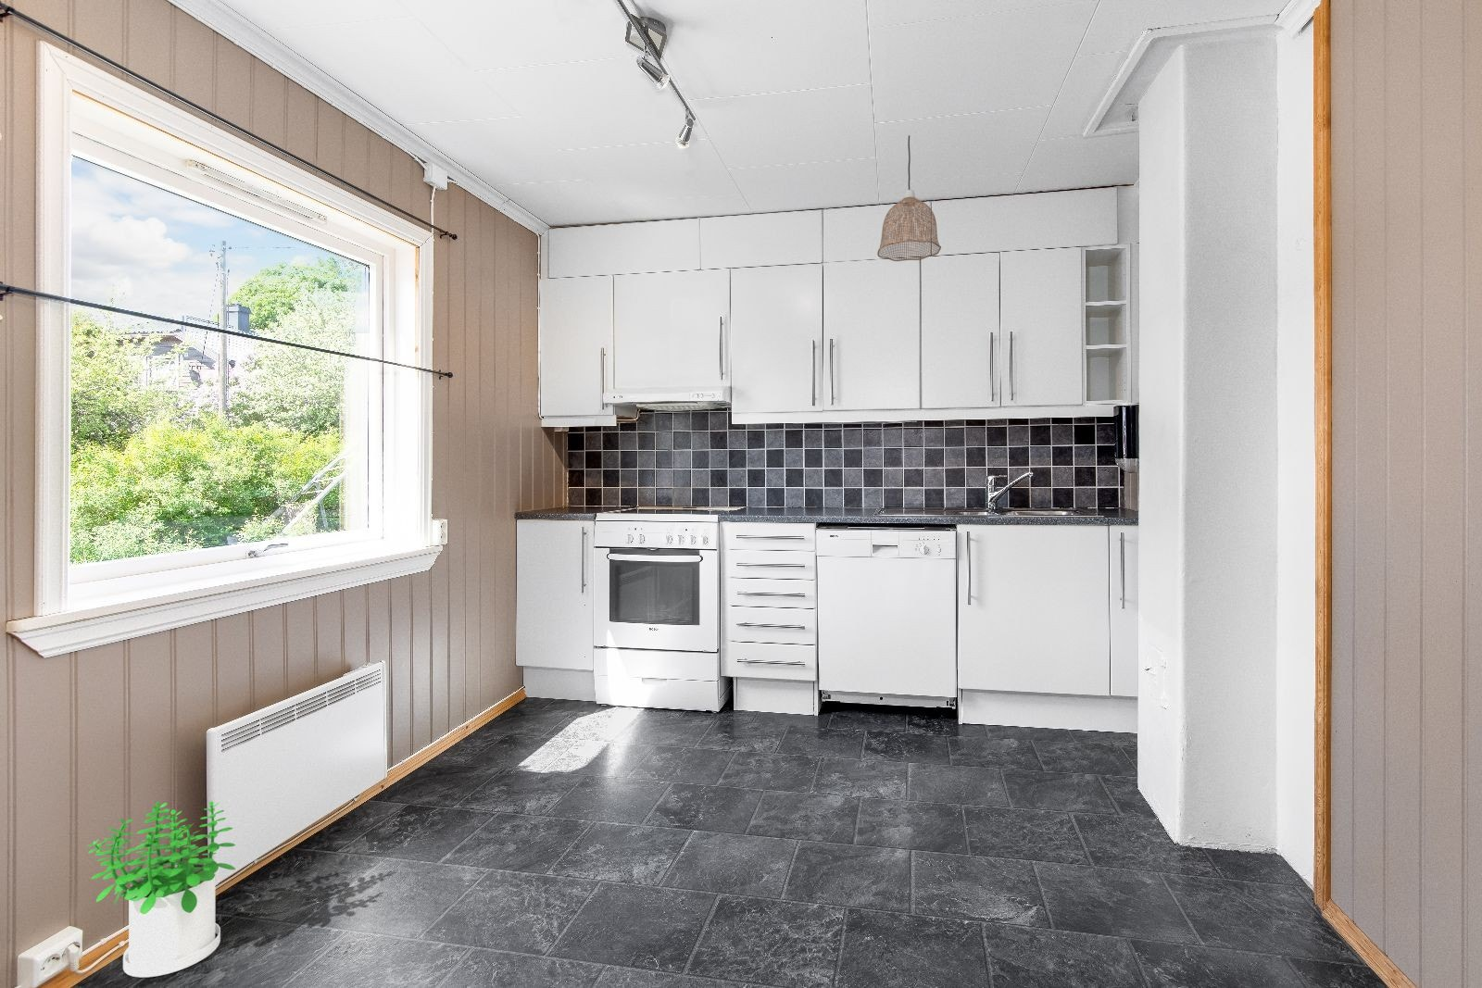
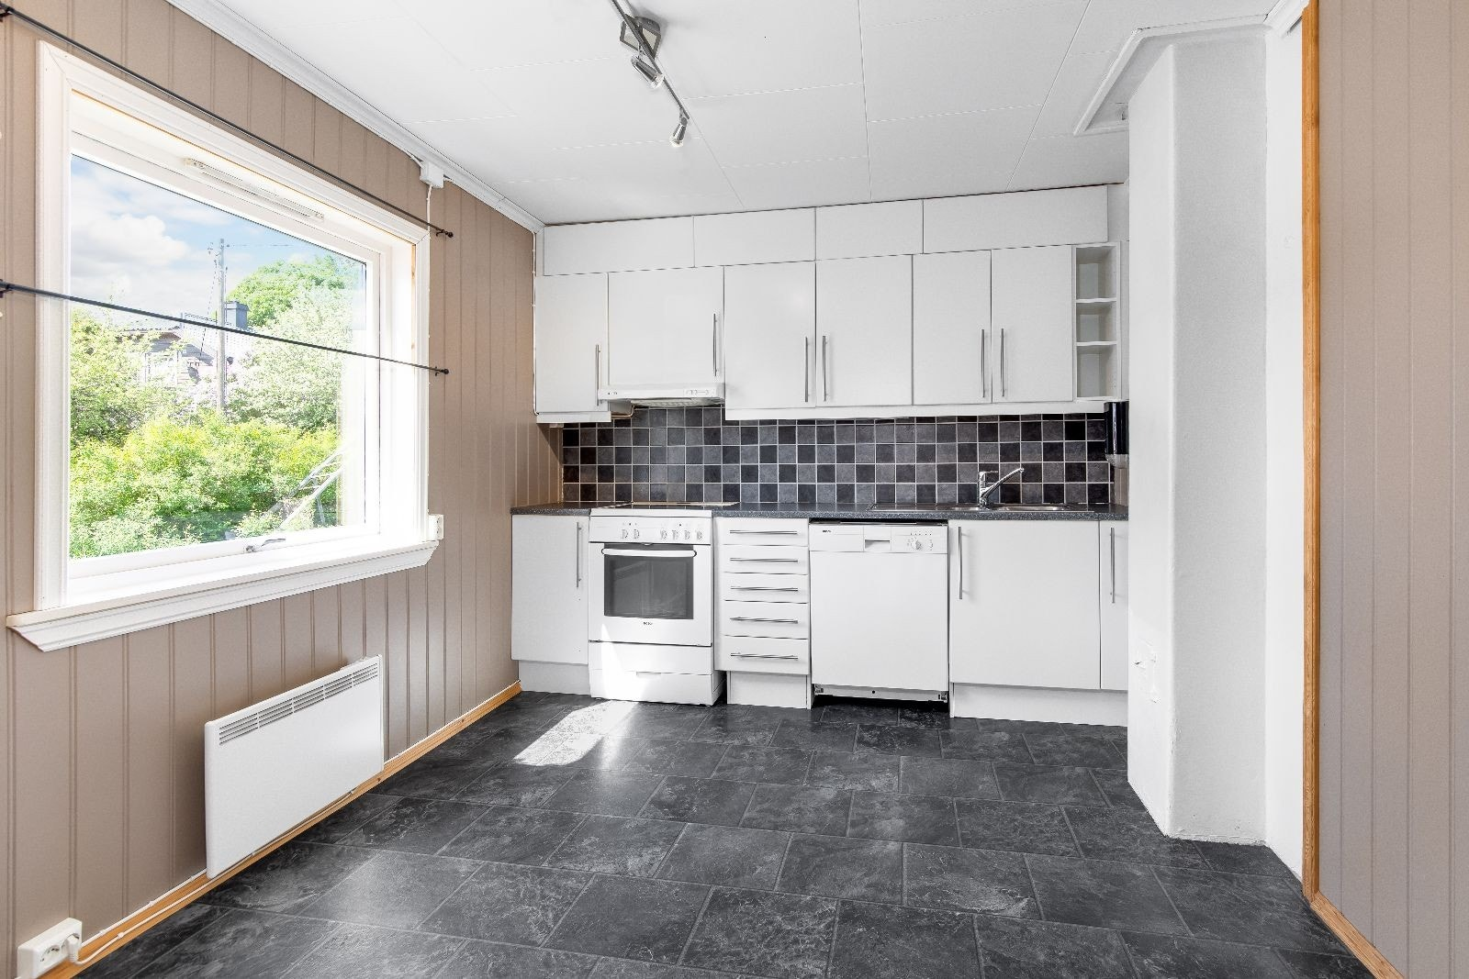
- potted plant (163, 884)
- pendant lamp (909, 194)
